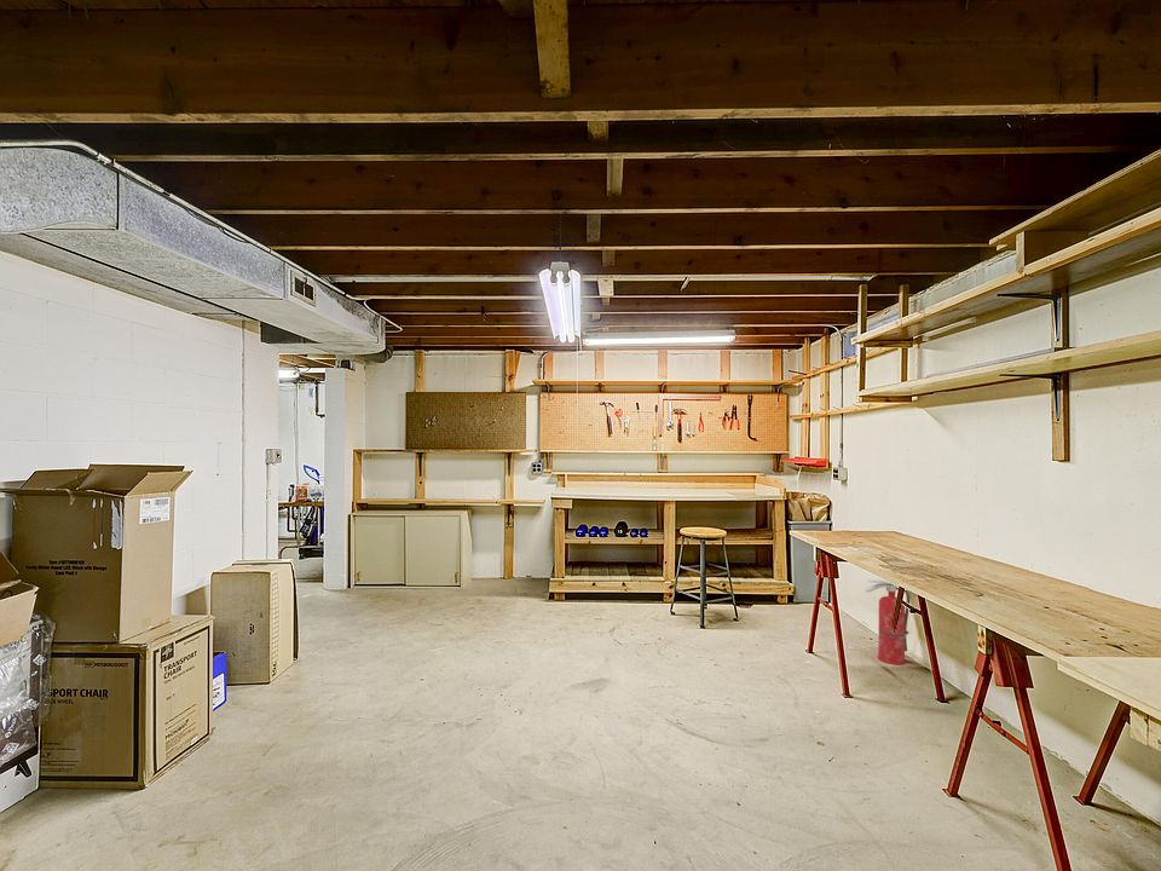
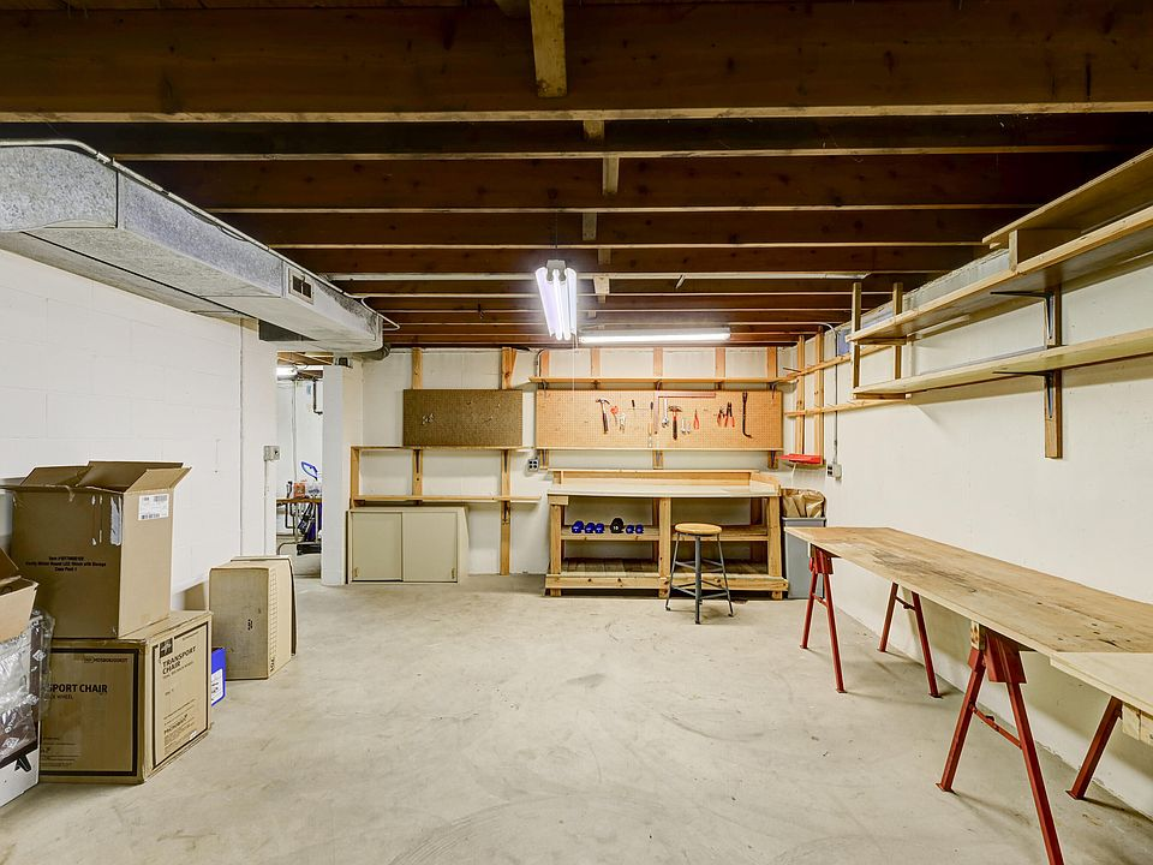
- fire extinguisher (888, 619)
